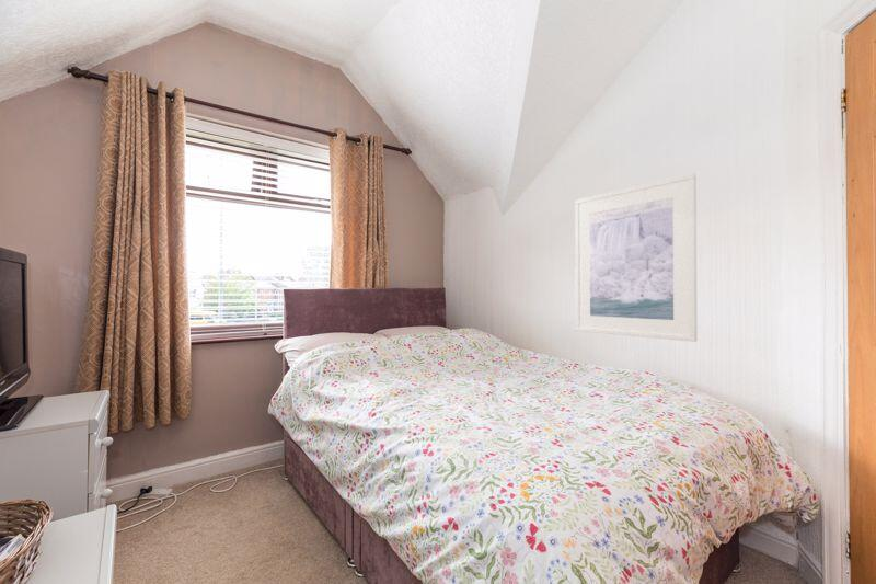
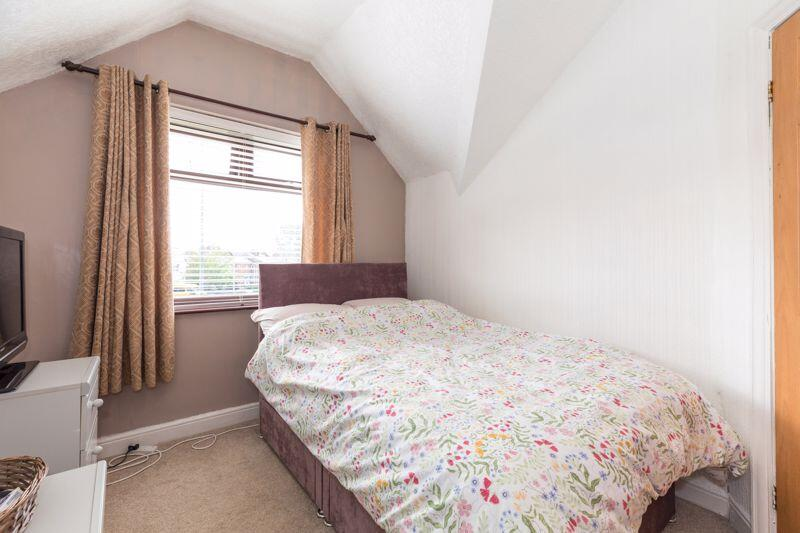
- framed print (627, 262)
